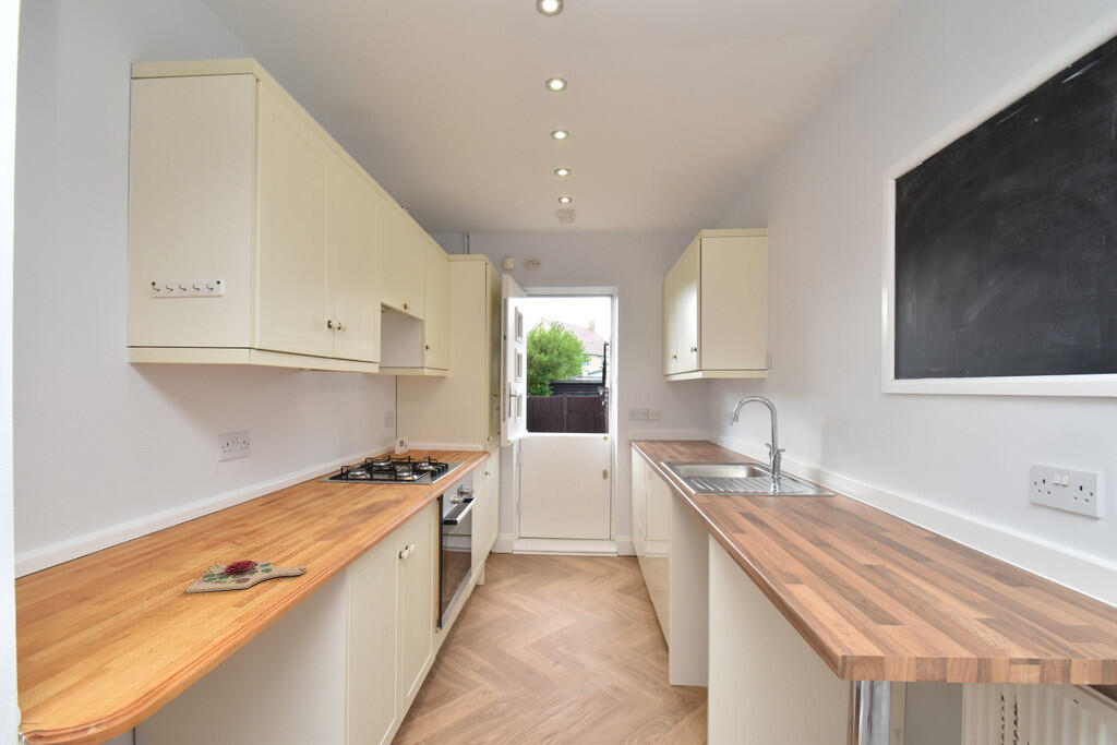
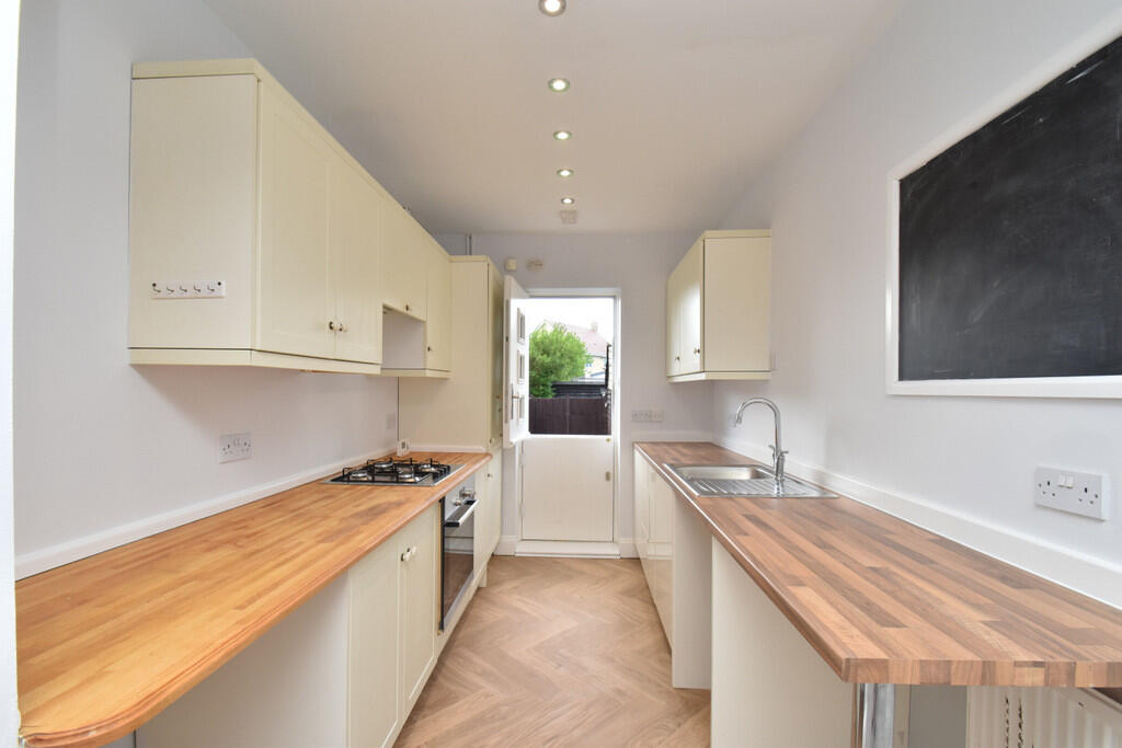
- cutting board (254, 569)
